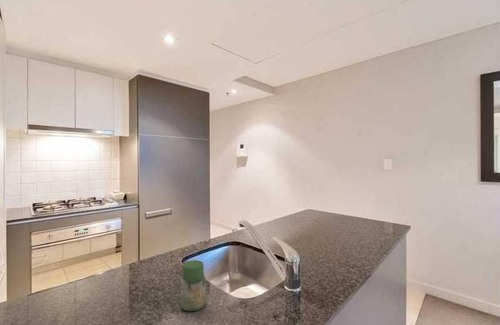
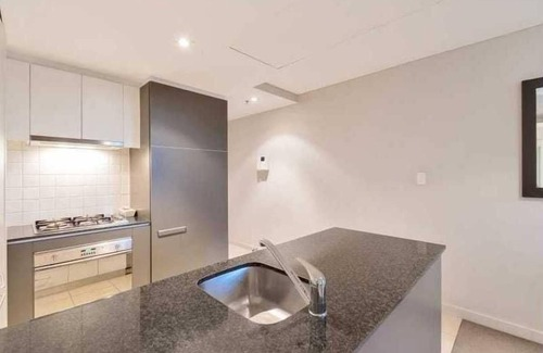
- jar (193, 284)
